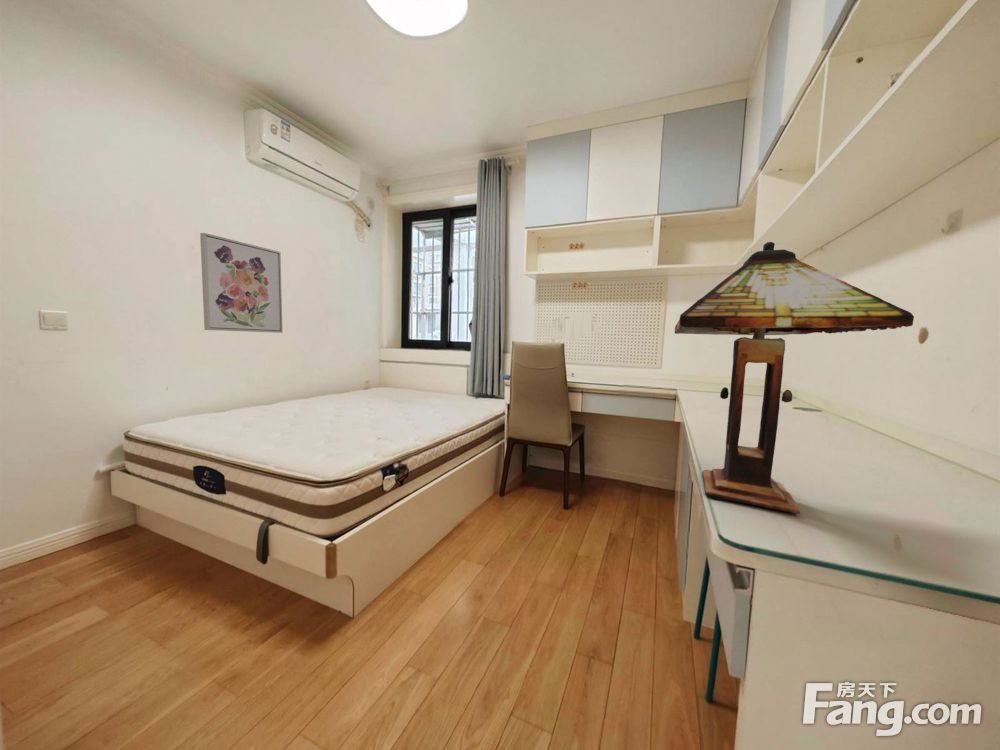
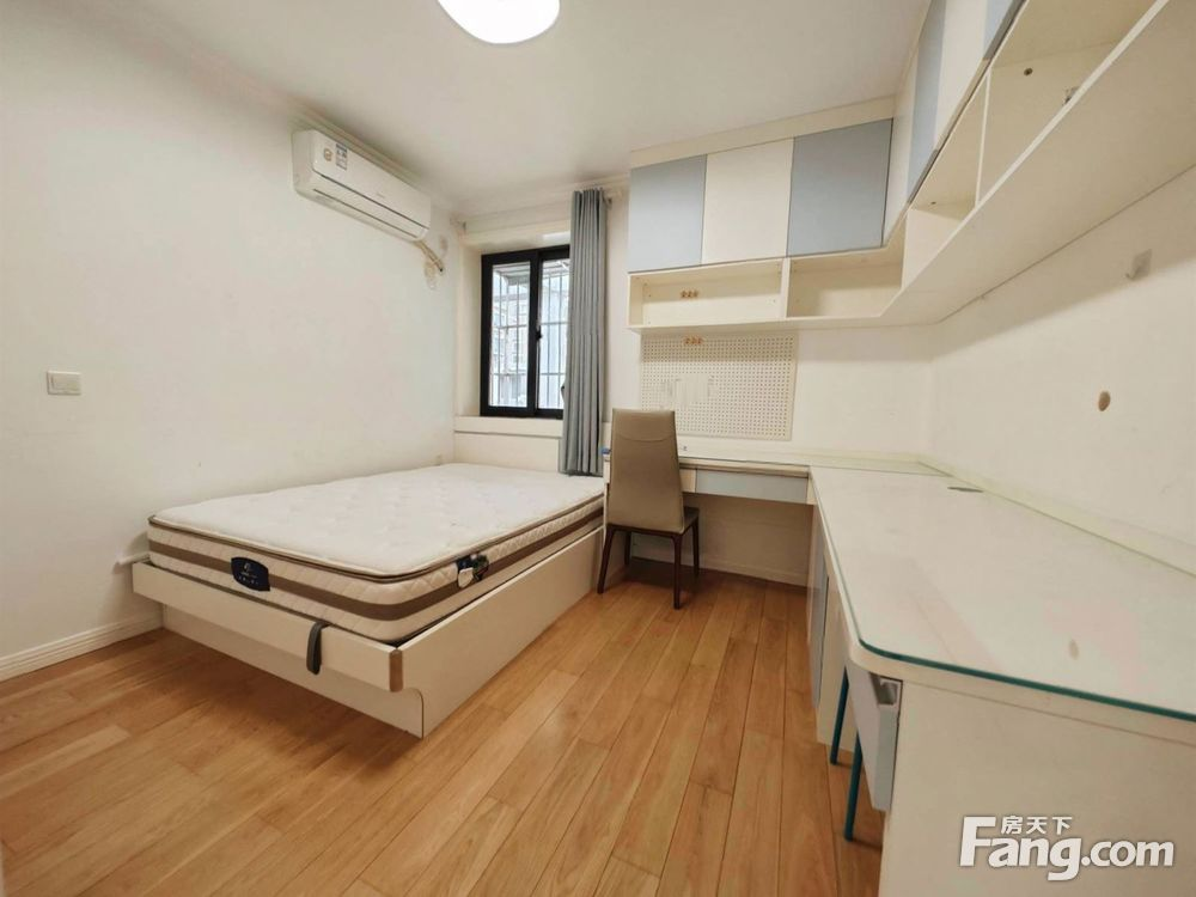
- wall art (245, 287)
- table lamp (756, 362)
